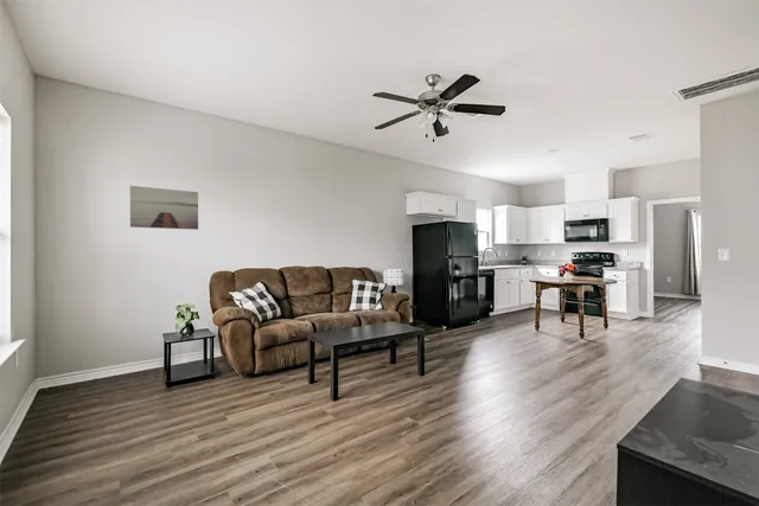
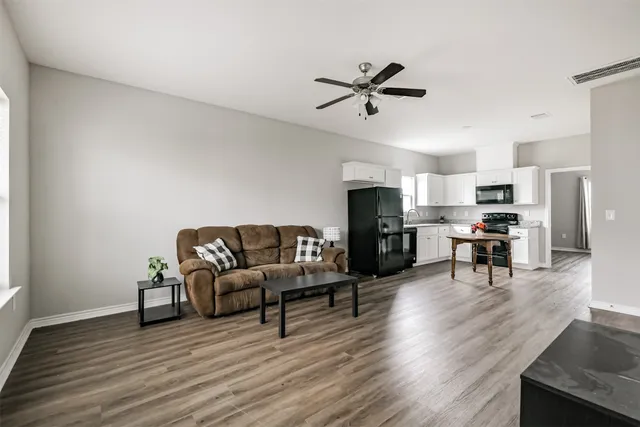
- wall art (165, 209)
